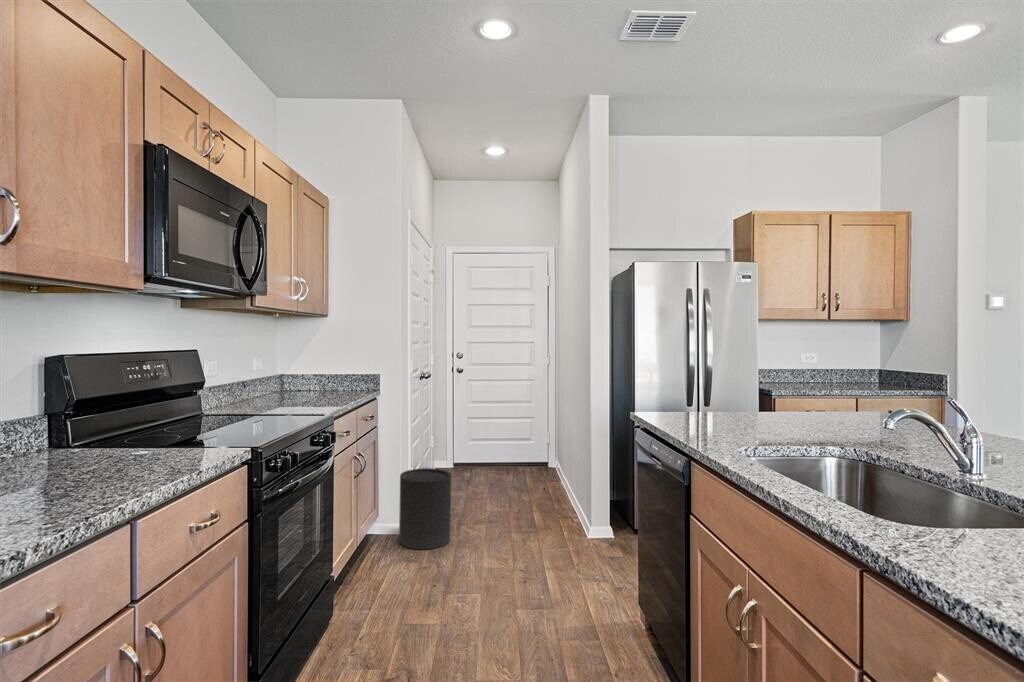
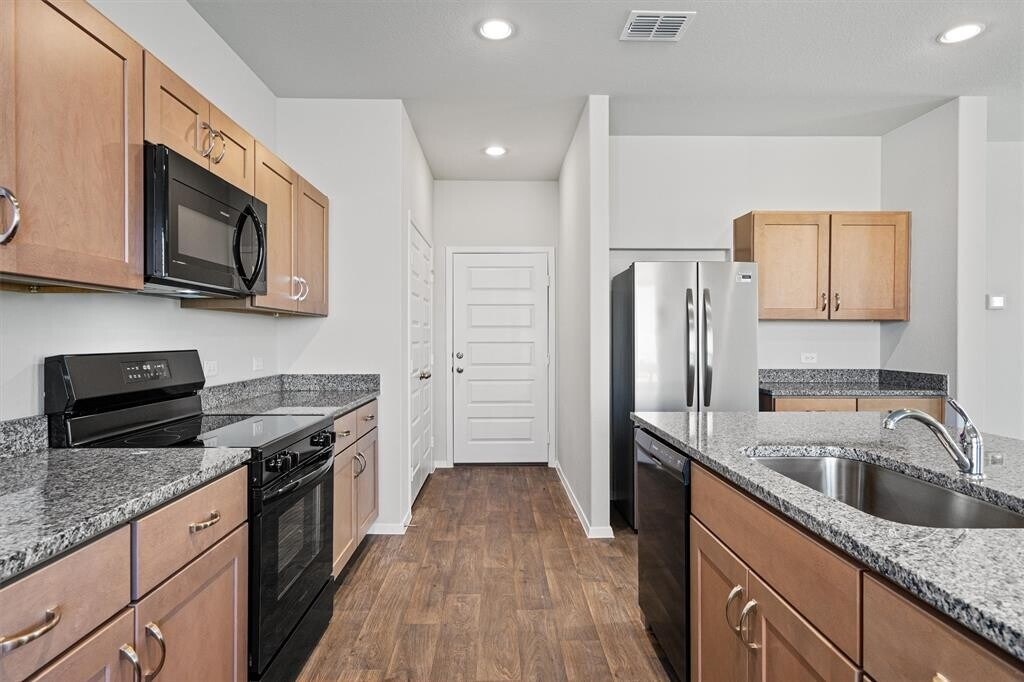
- trash can (425, 507)
